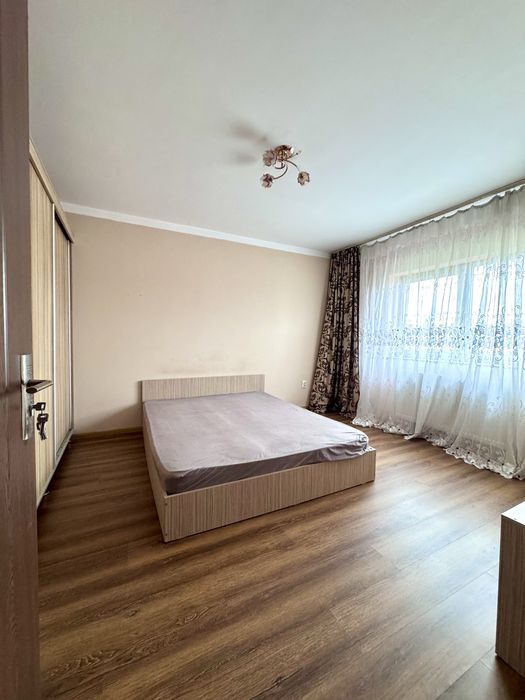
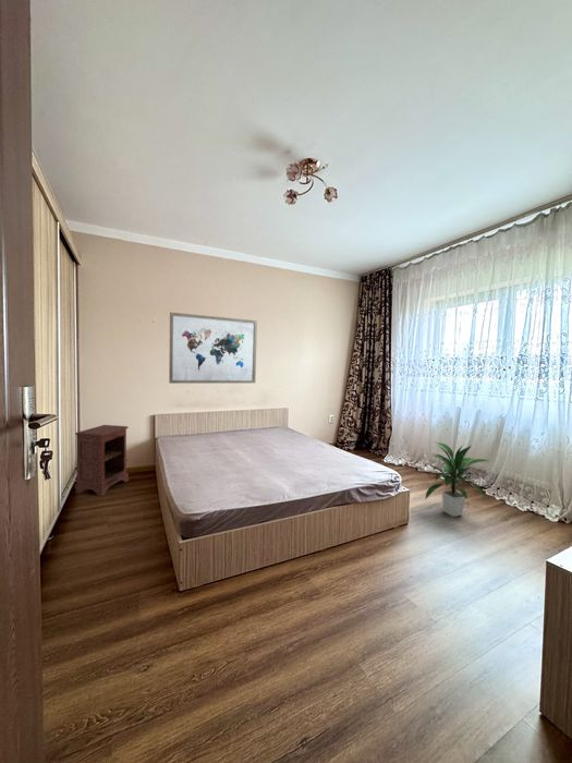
+ wall art (215, 350)
+ indoor plant (451, 476)
+ nightstand (111, 458)
